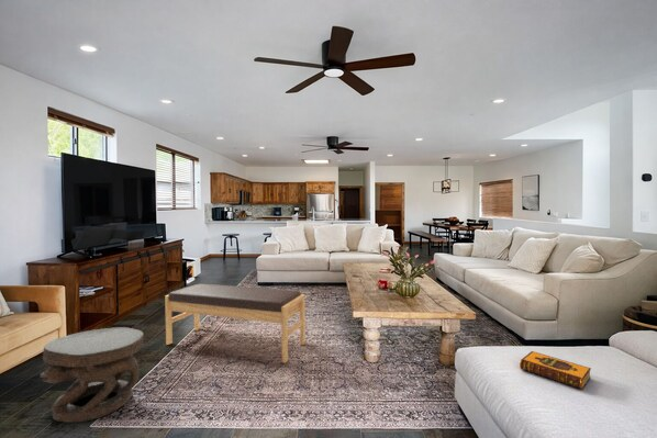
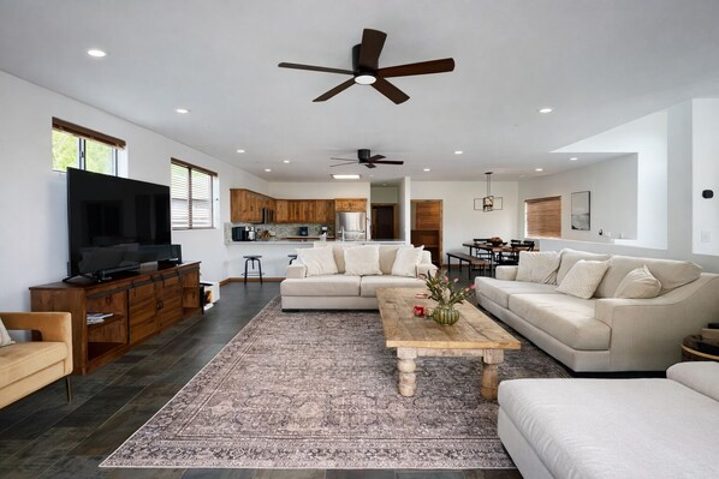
- hardback book (554, 369)
- bench (235, 317)
- carved stool (93, 370)
